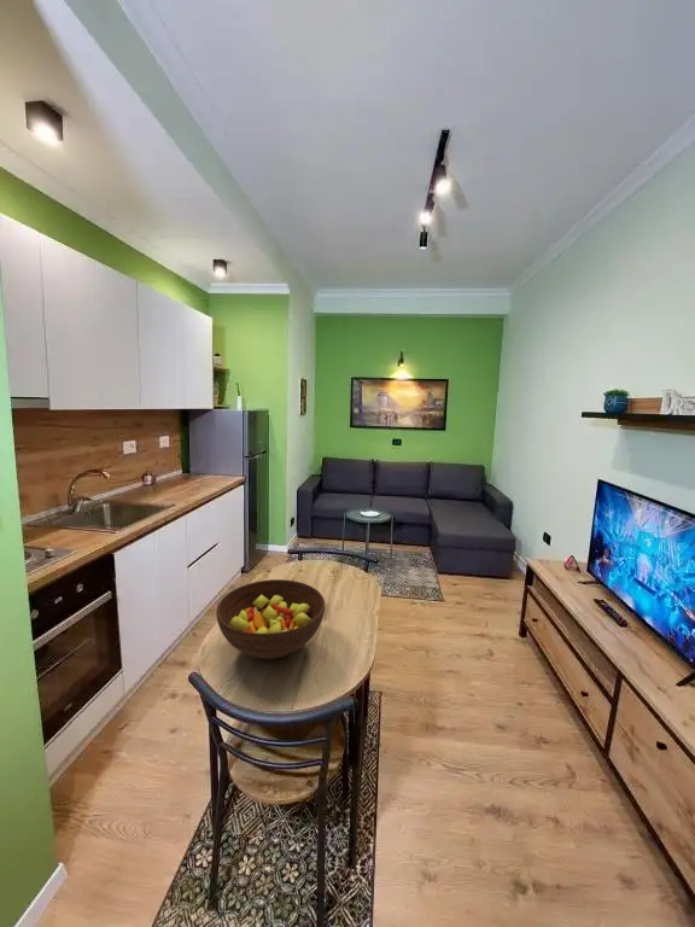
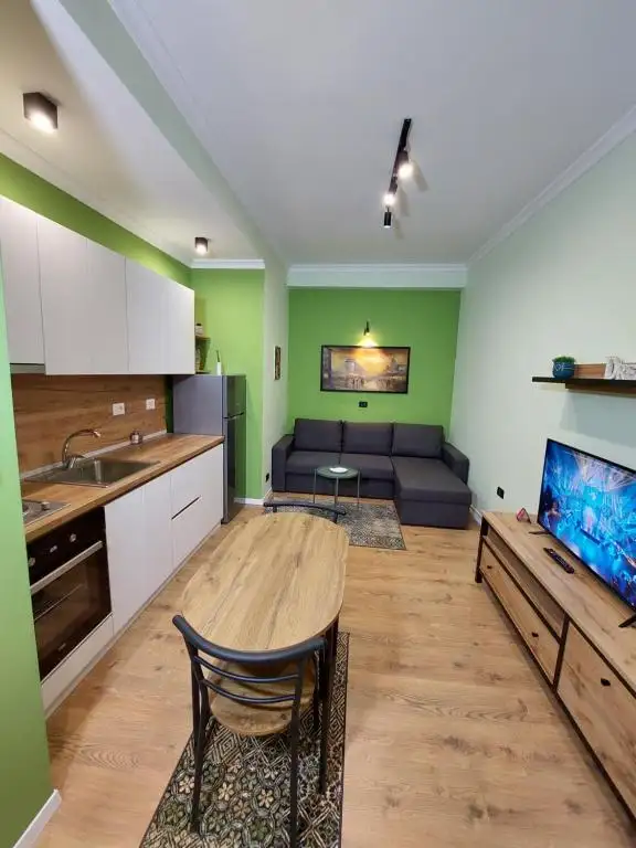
- fruit bowl (271, 625)
